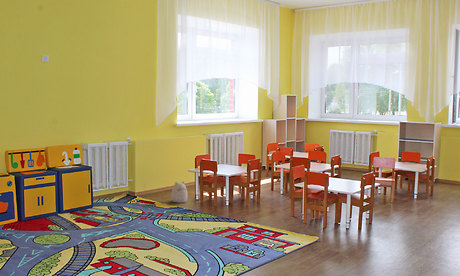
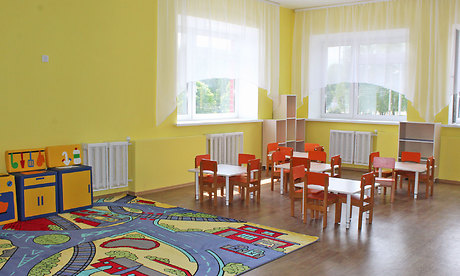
- plush toy (179, 191)
